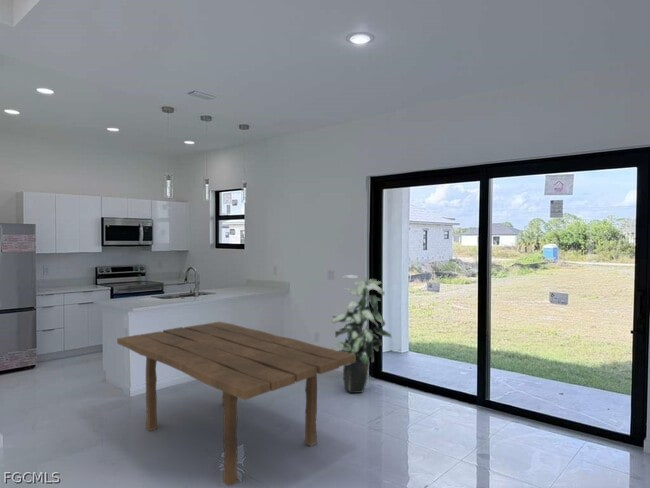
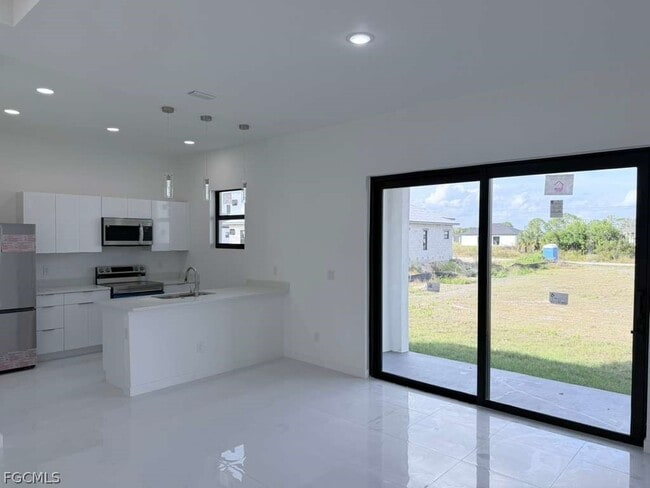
- dining table (227, 390)
- indoor plant (357, 332)
